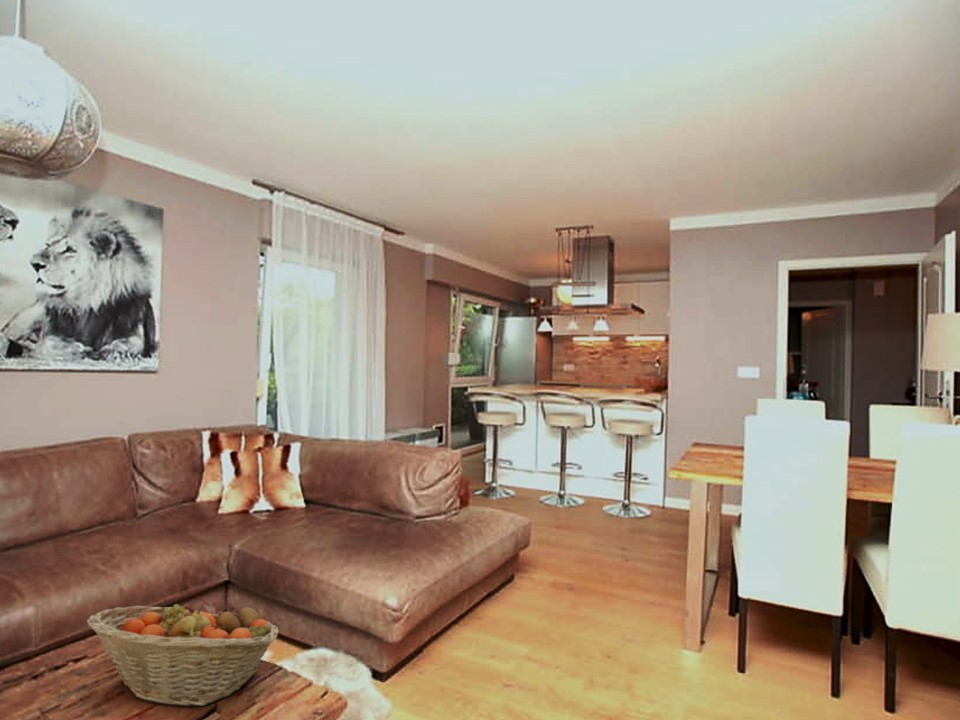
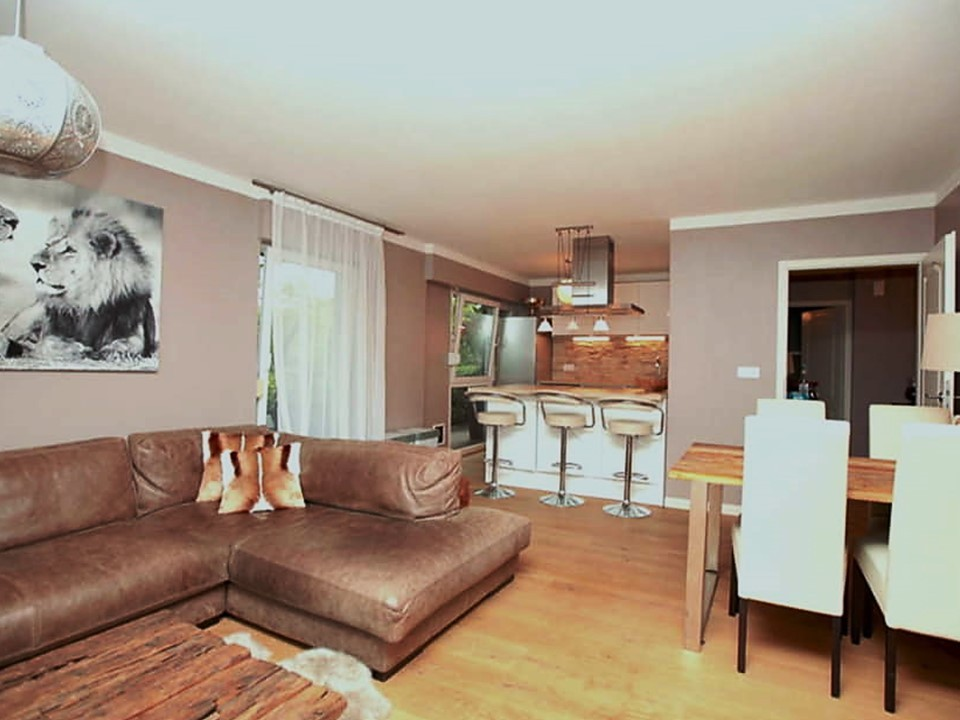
- fruit basket (186, 639)
